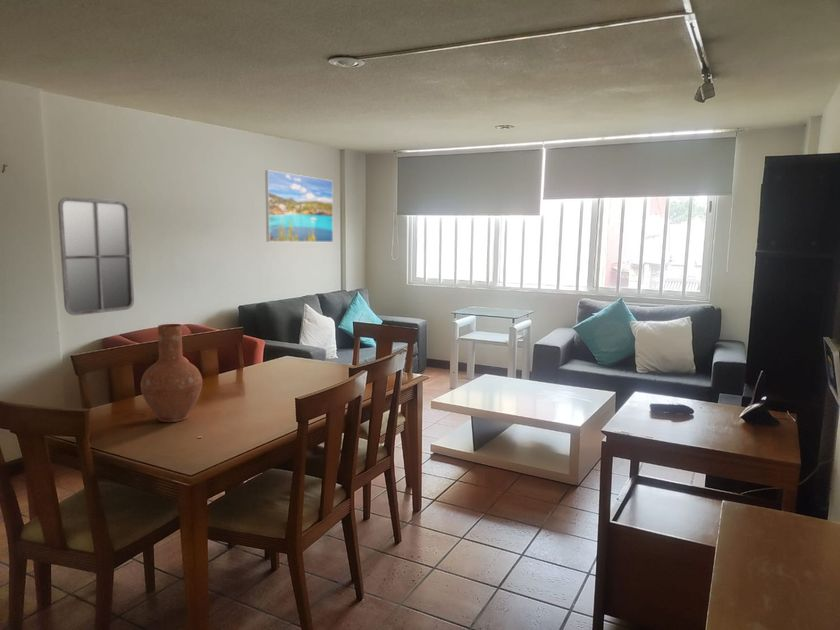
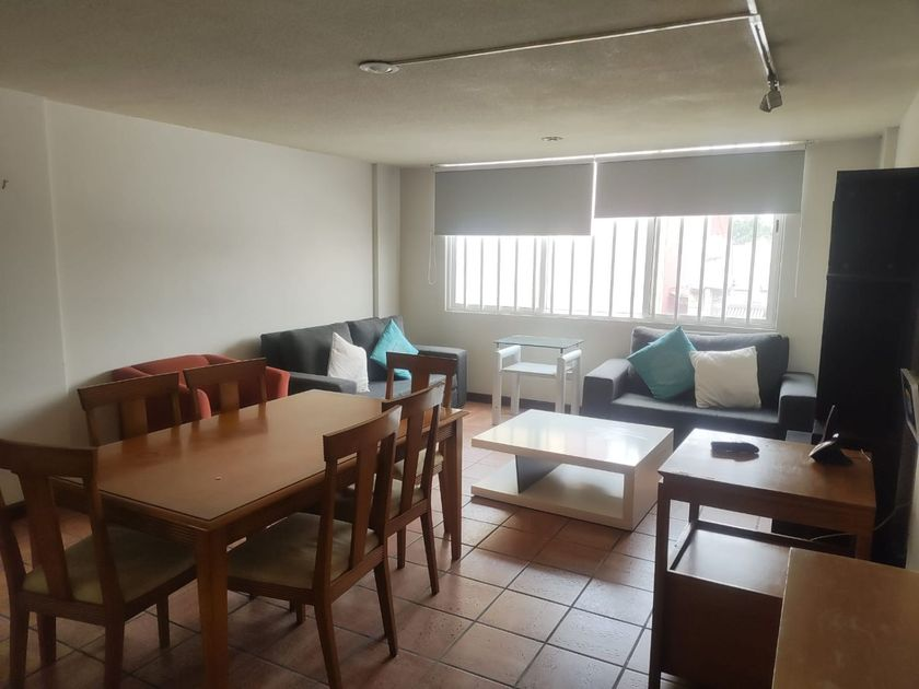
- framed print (301, 209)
- home mirror (98, 256)
- vase (171, 372)
